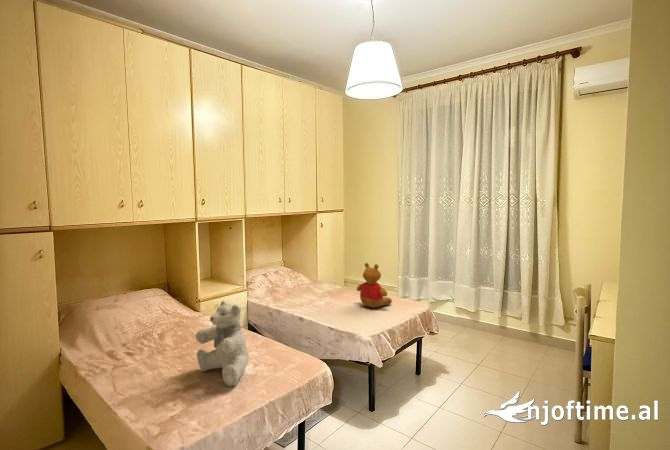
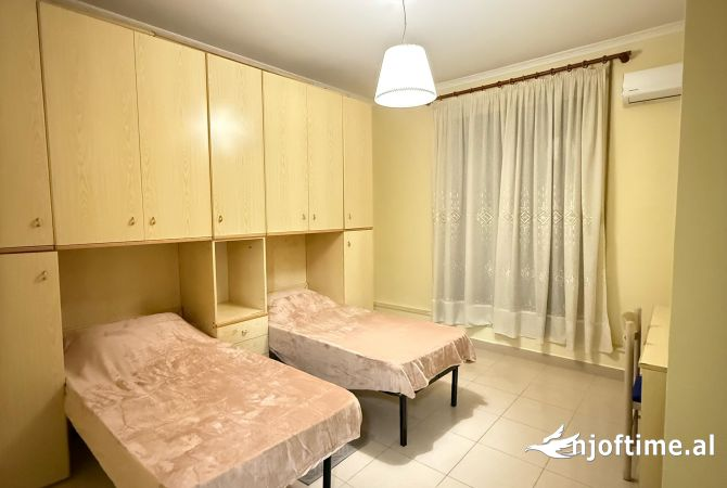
- teddy bear (220, 341)
- teddy bear (375, 284)
